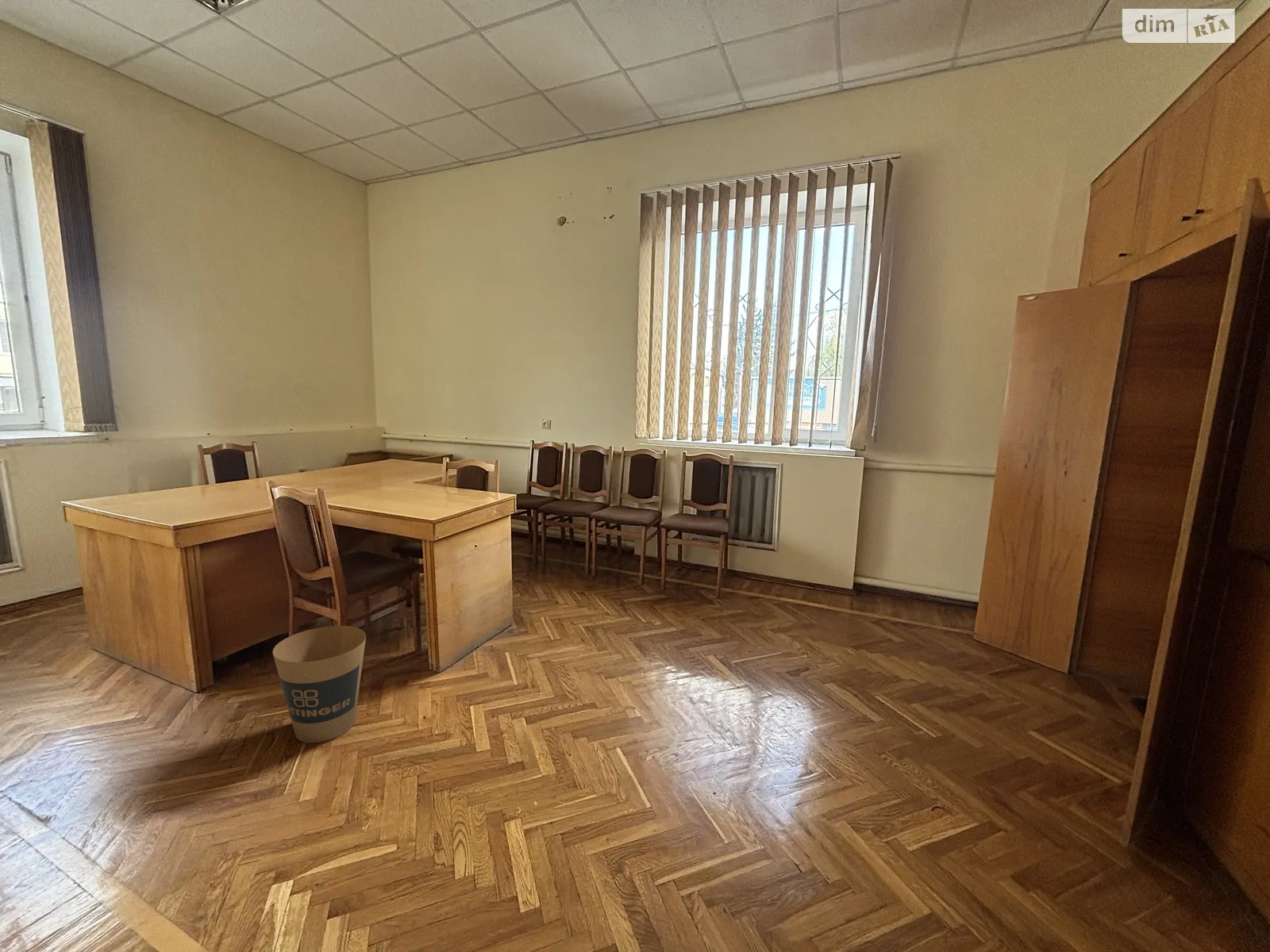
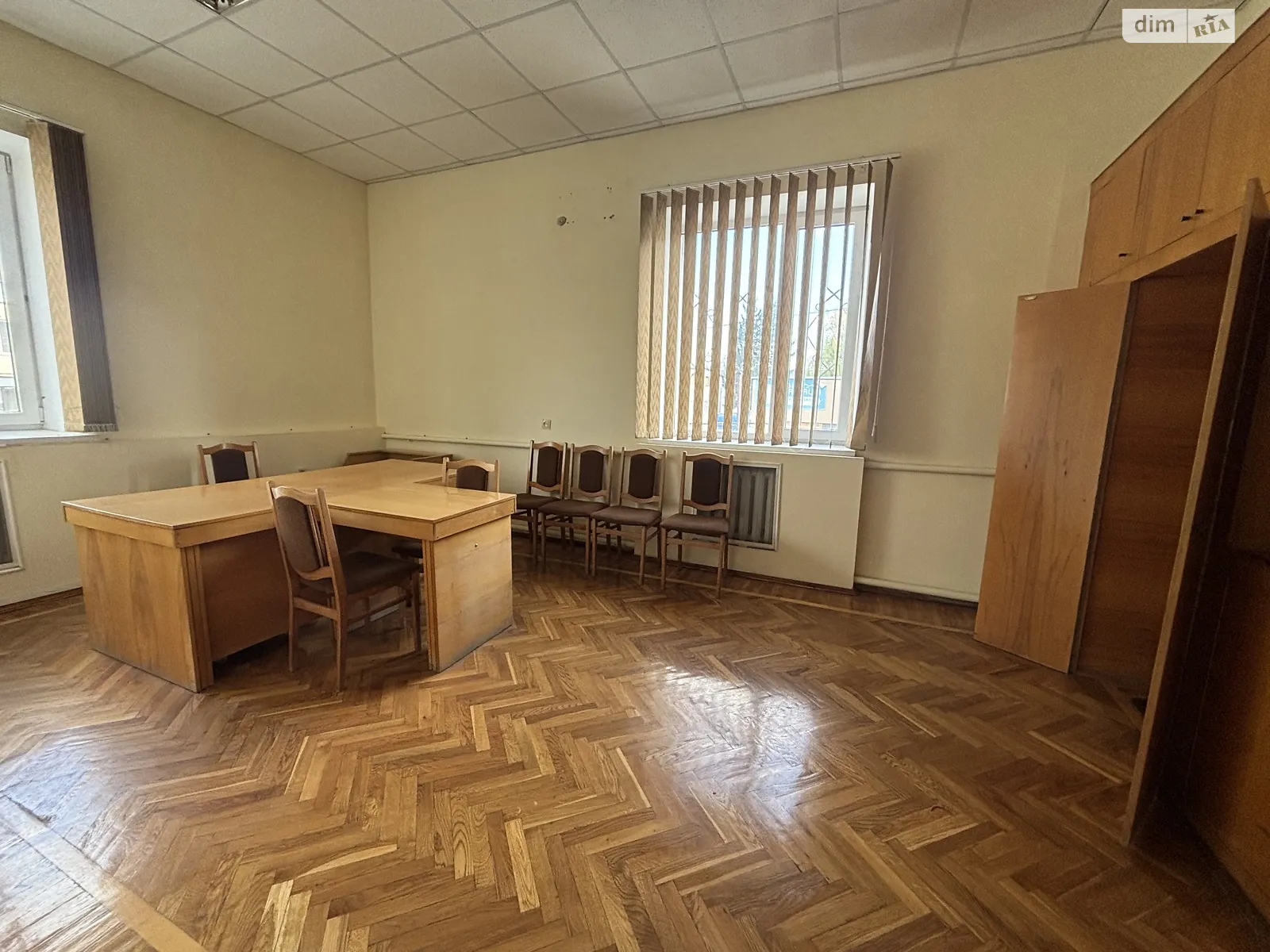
- trash can (323, 685)
